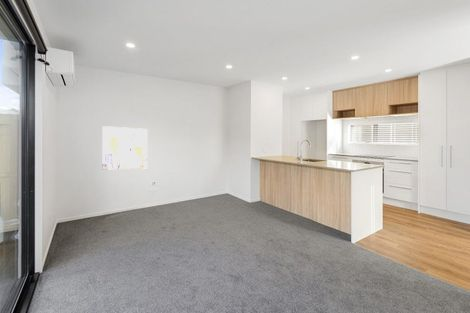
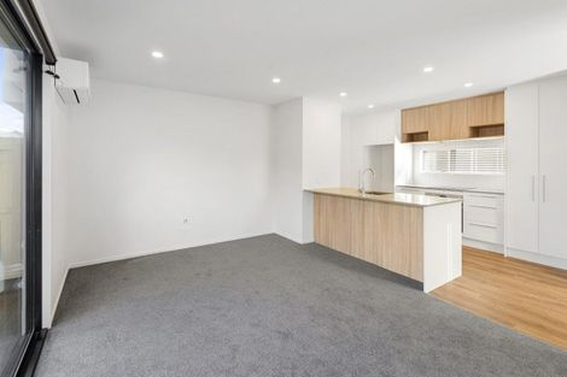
- wall art (126, 148)
